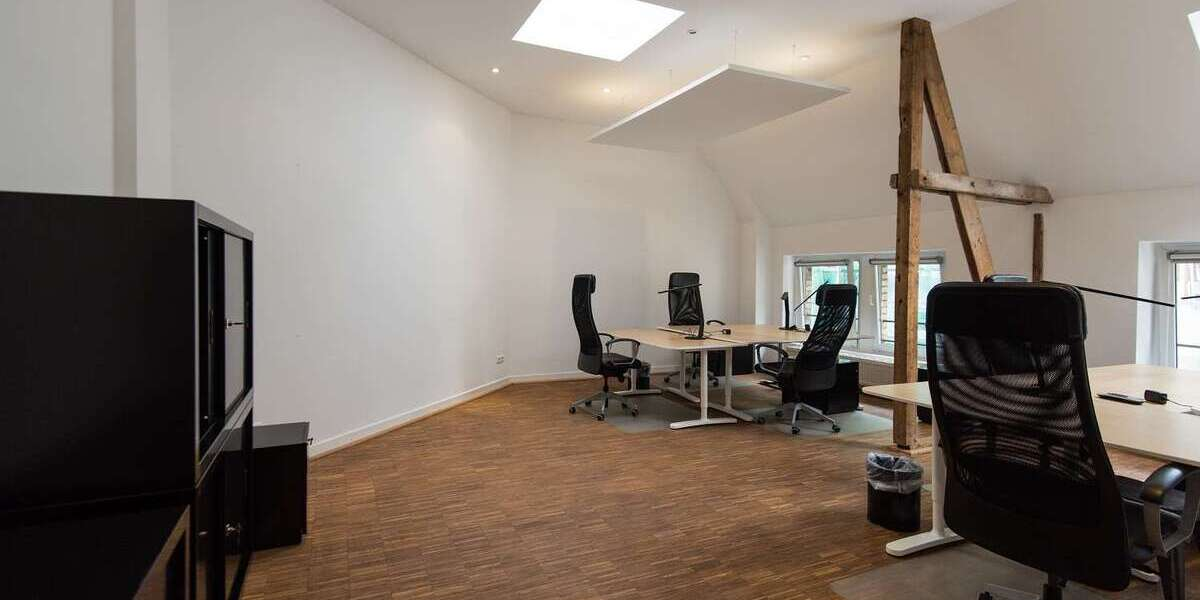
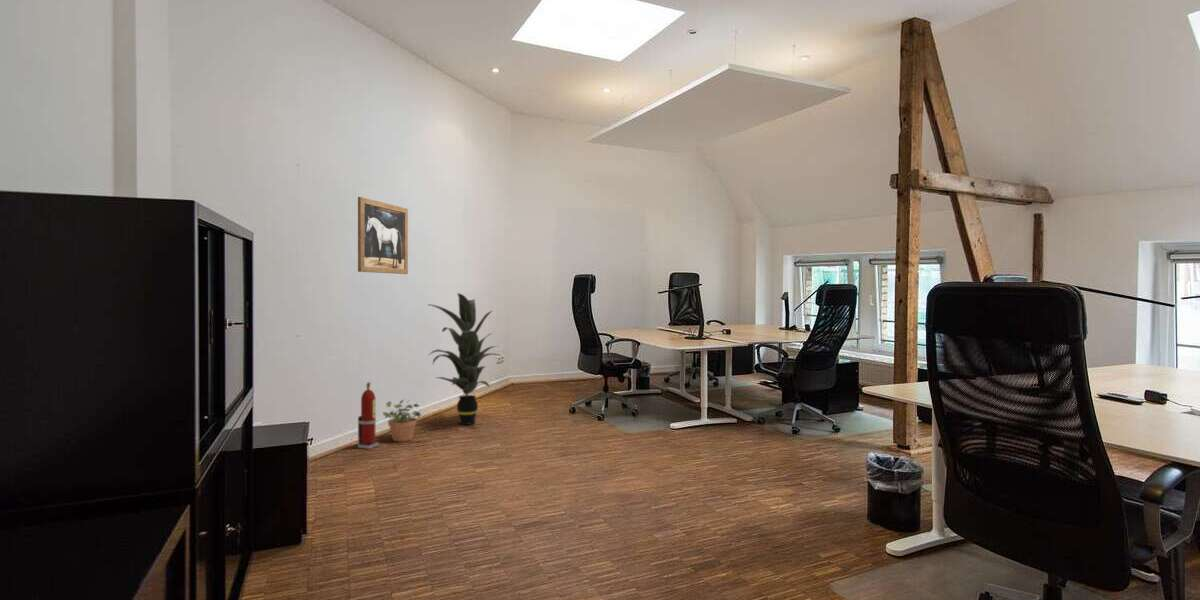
+ wall art (384, 238)
+ fire extinguisher (368, 415)
+ potted plant (405, 420)
+ indoor plant (462, 358)
